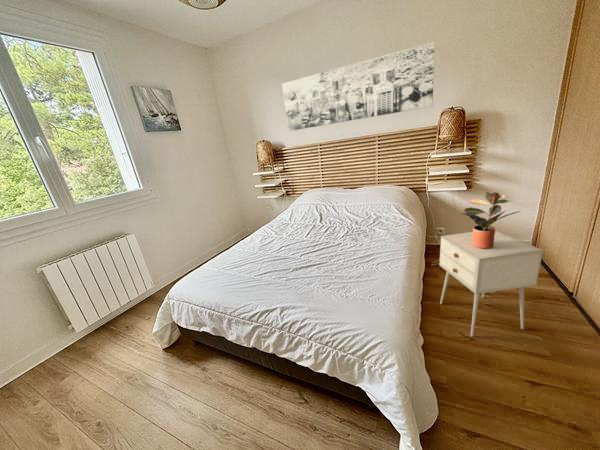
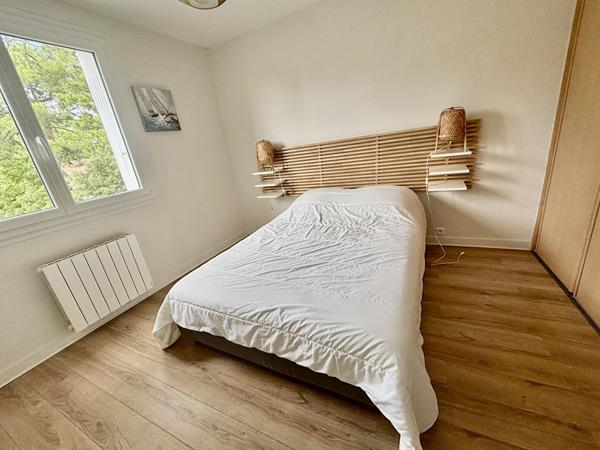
- potted plant (489, 216)
- nightstand (480, 280)
- wall art (349, 94)
